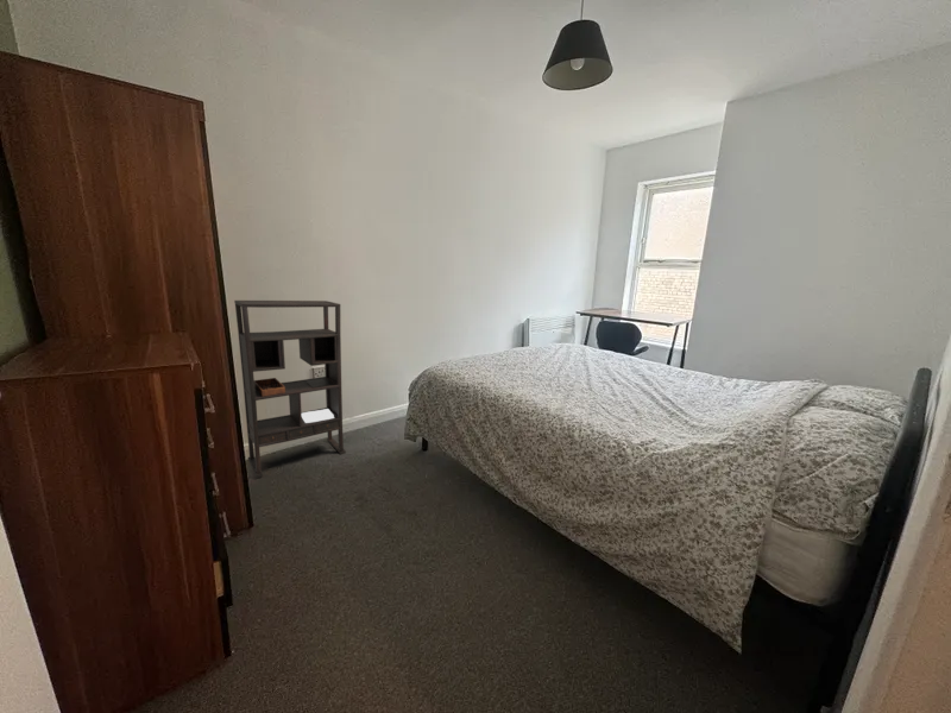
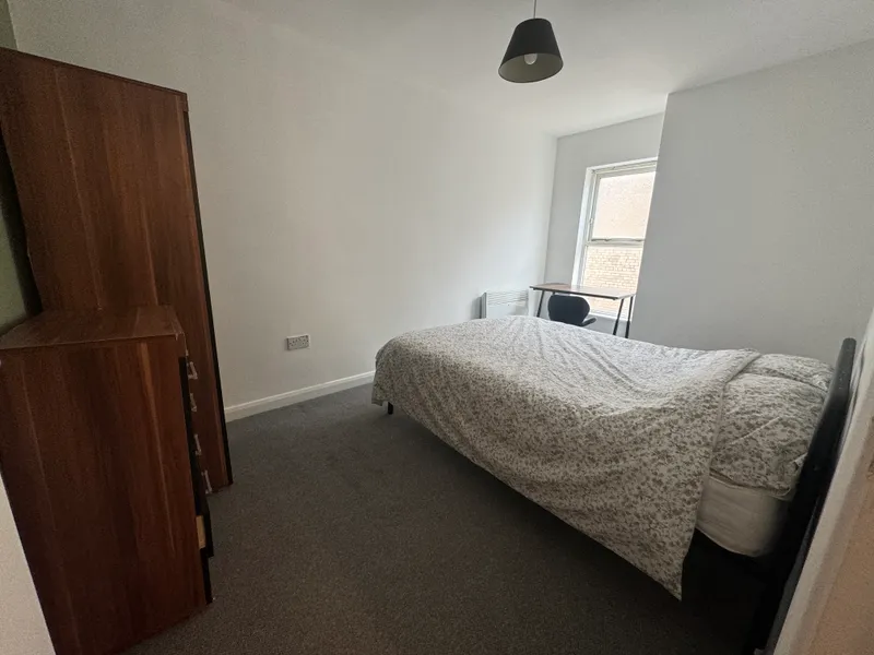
- bookshelf (294, 381)
